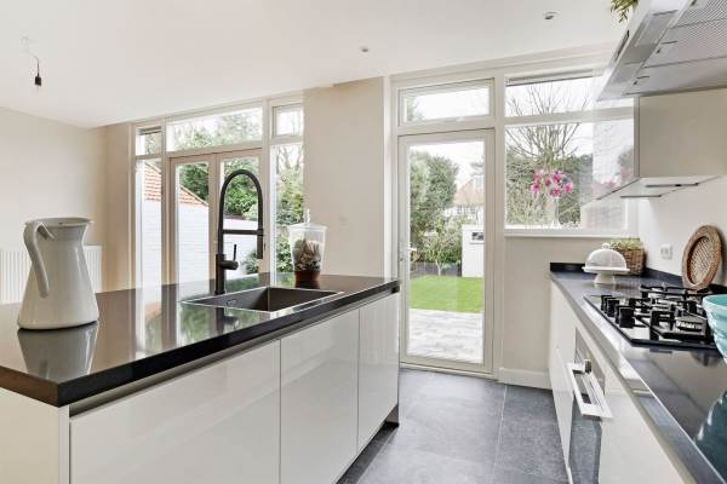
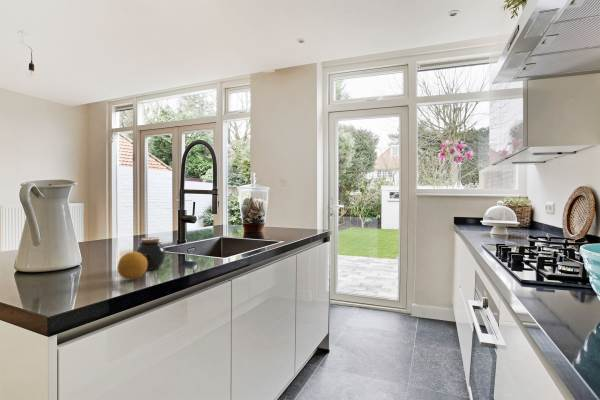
+ jar (150, 253)
+ fruit (132, 265)
